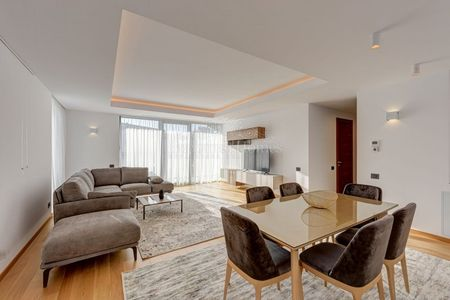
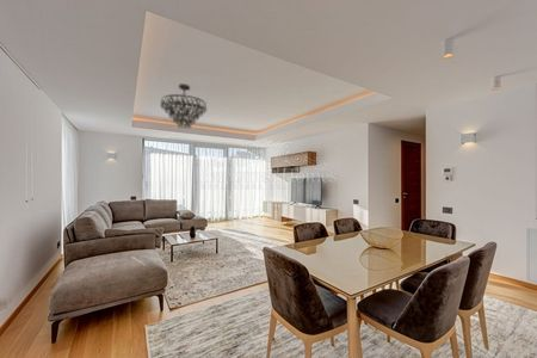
+ chandelier (184, 106)
